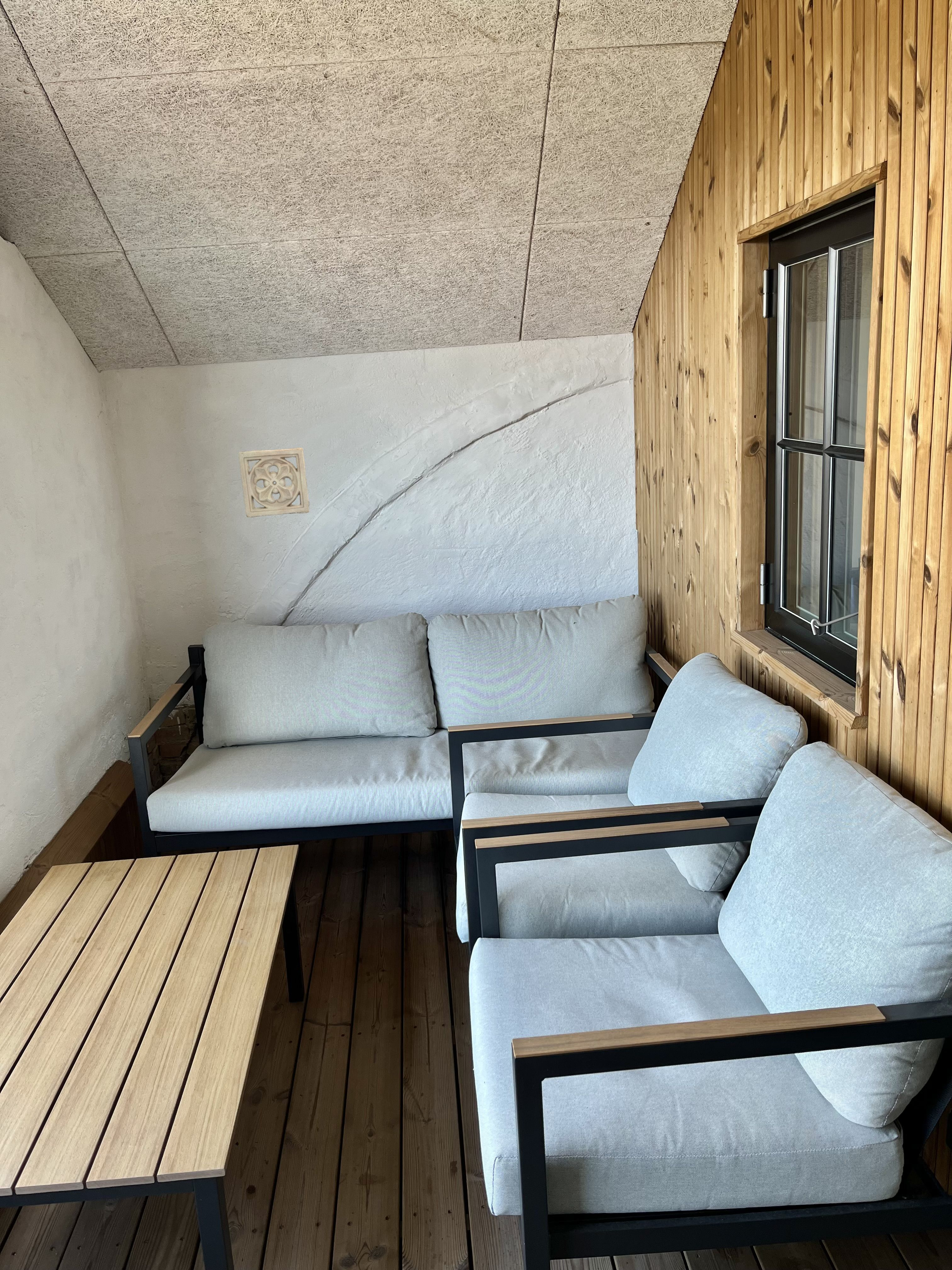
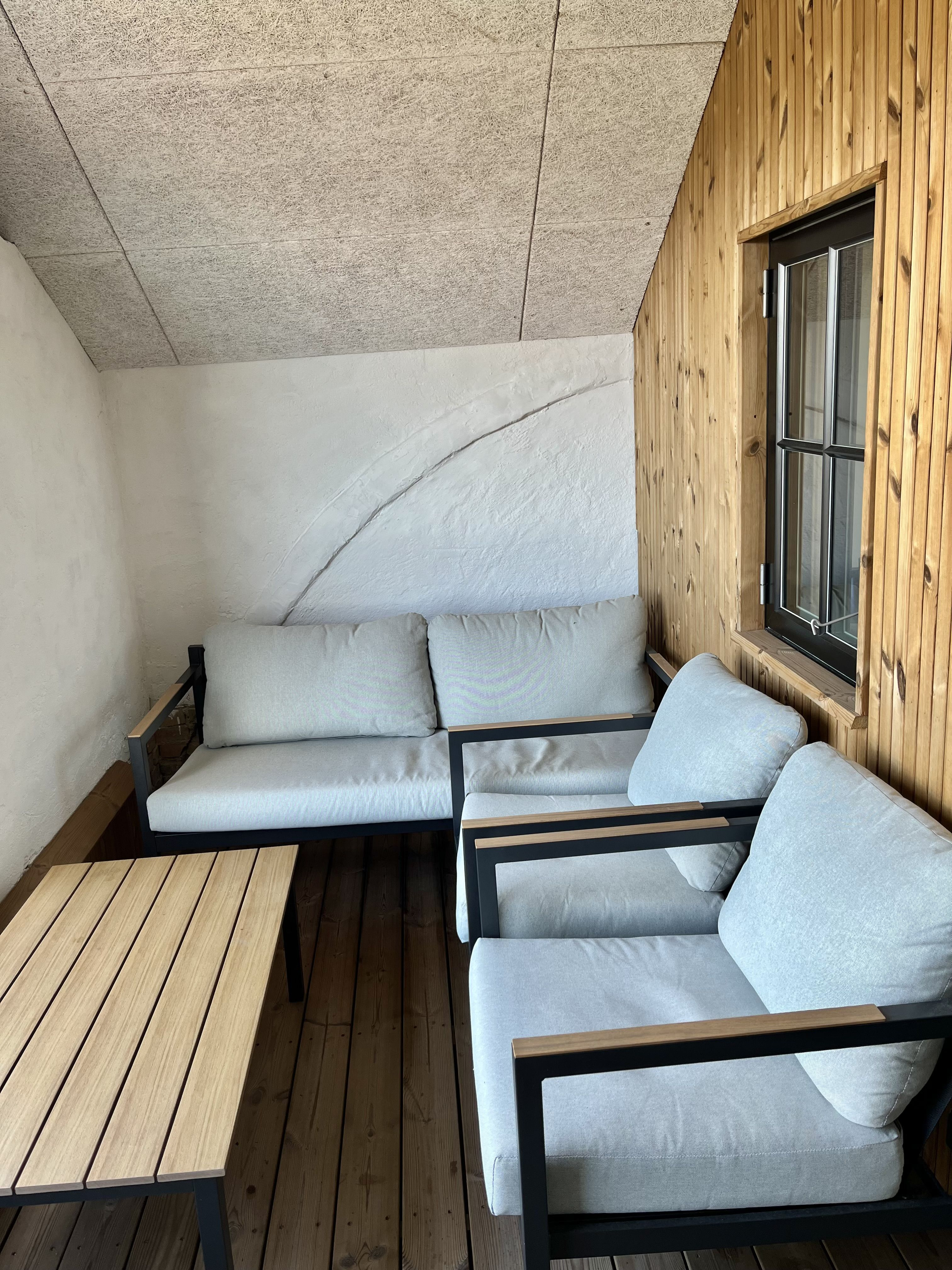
- wall ornament (275, 484)
